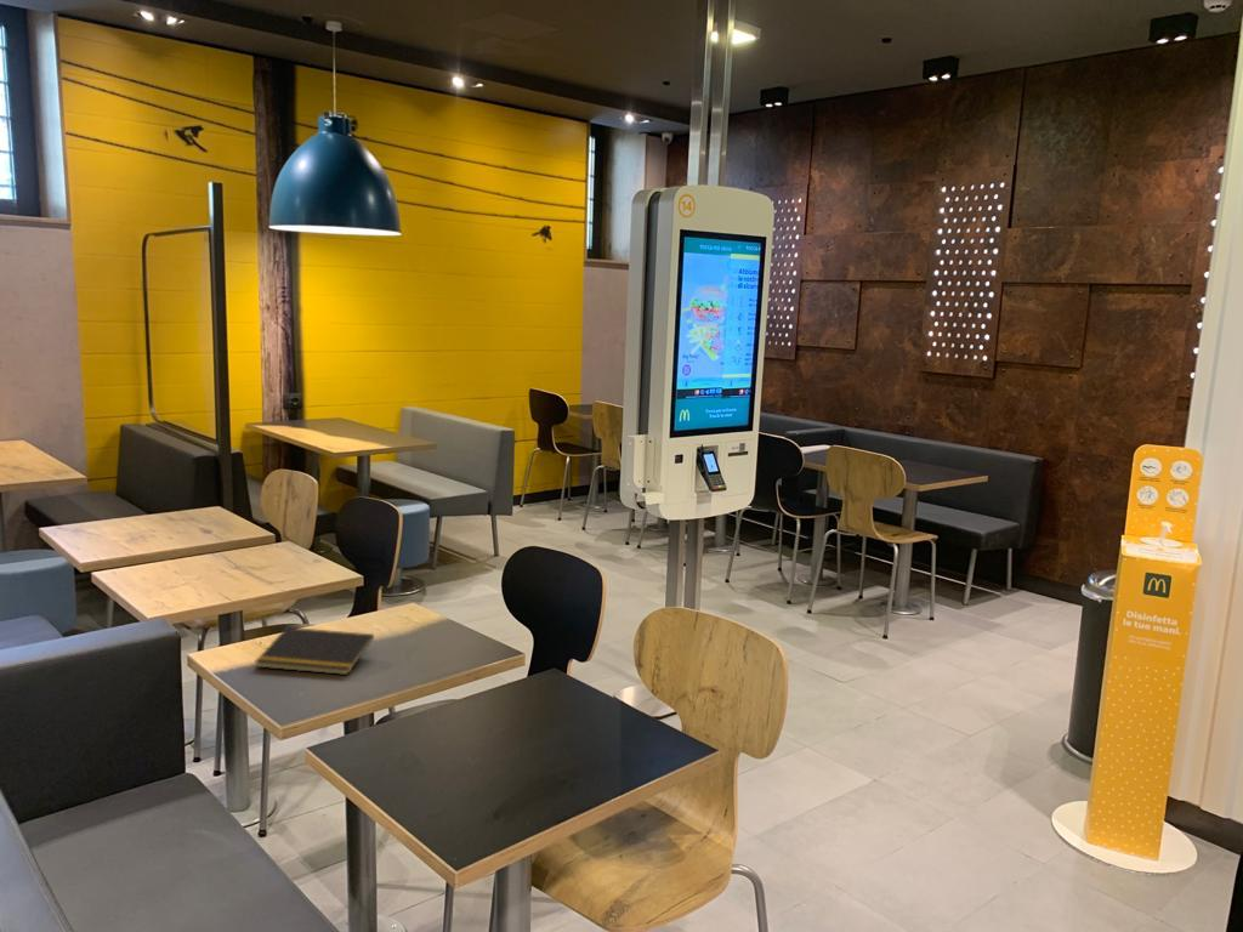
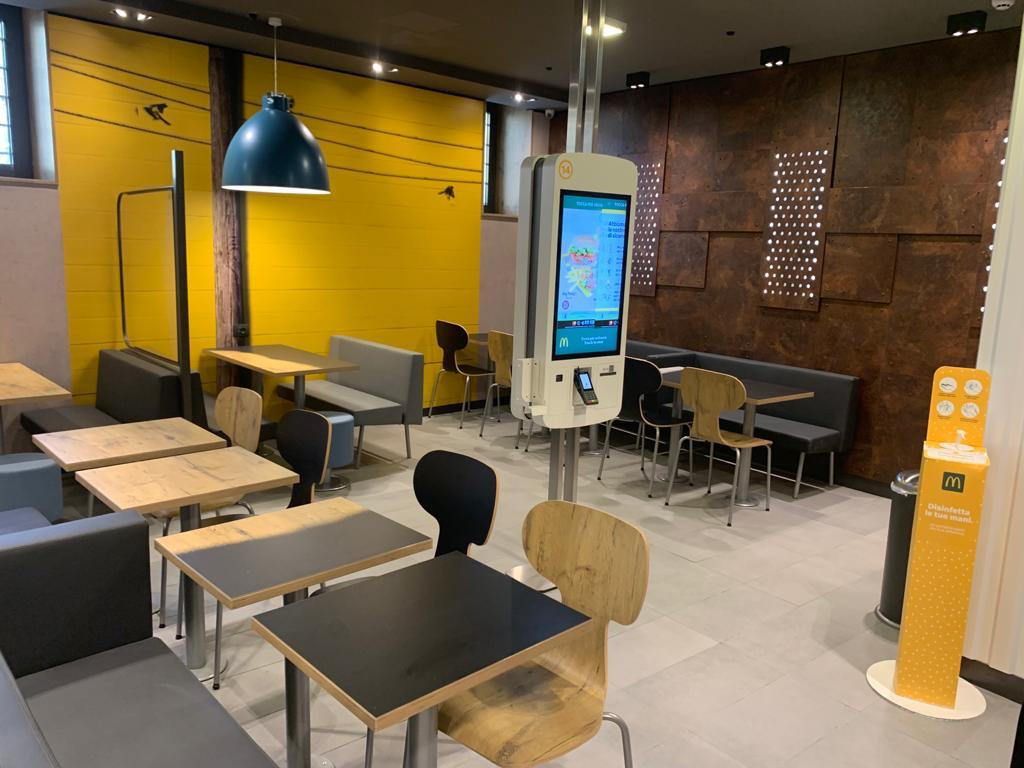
- notepad (316, 649)
